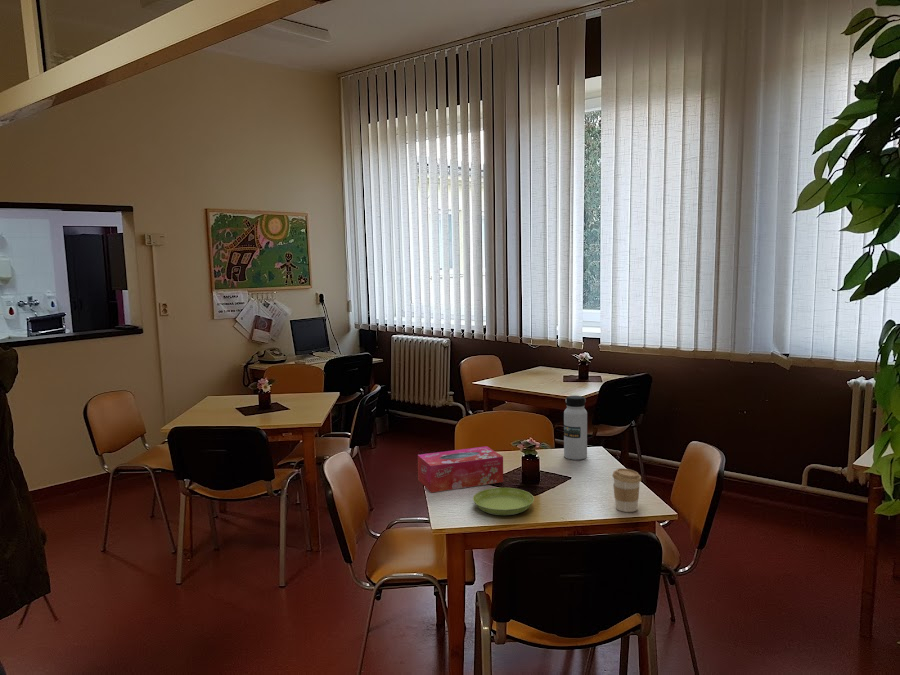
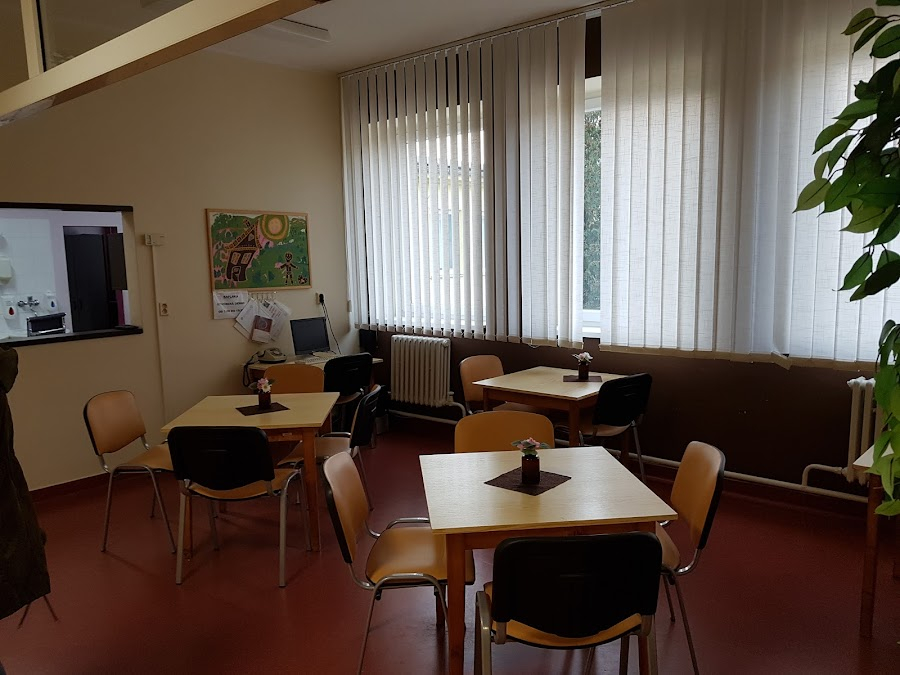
- tissue box (460, 468)
- coffee cup (626, 489)
- water bottle (575, 426)
- saucer (503, 502)
